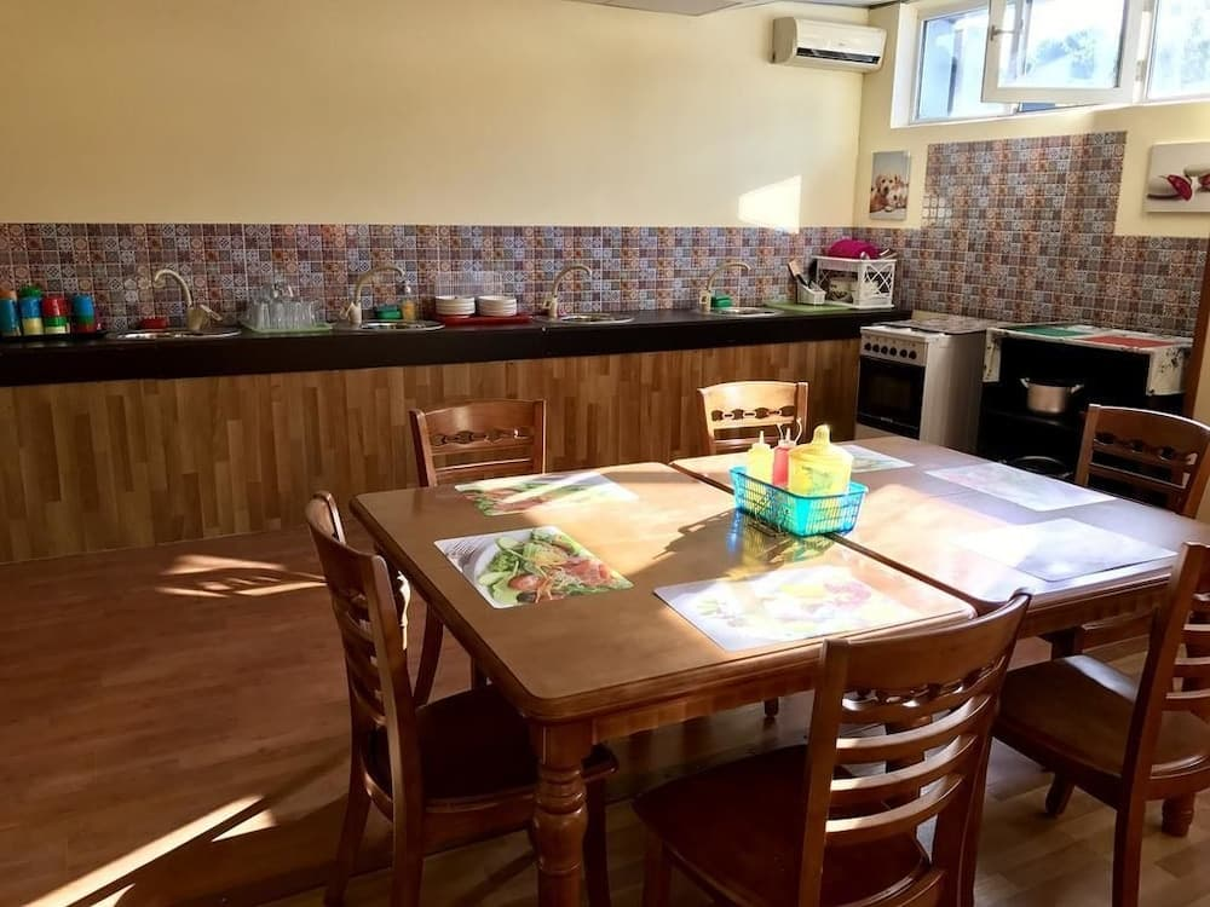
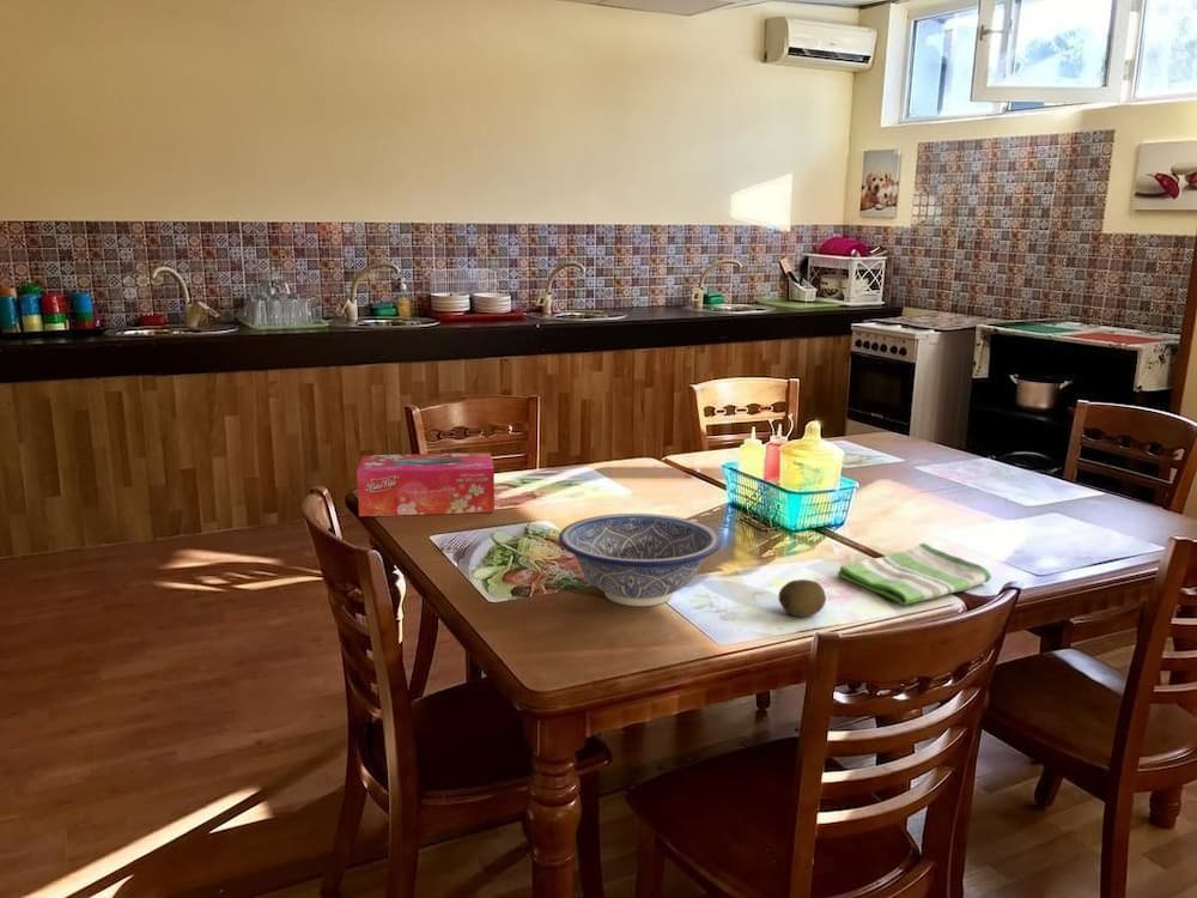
+ tissue box (426, 483)
+ fruit (802, 597)
+ dish towel (915, 571)
+ decorative bowl (638, 565)
